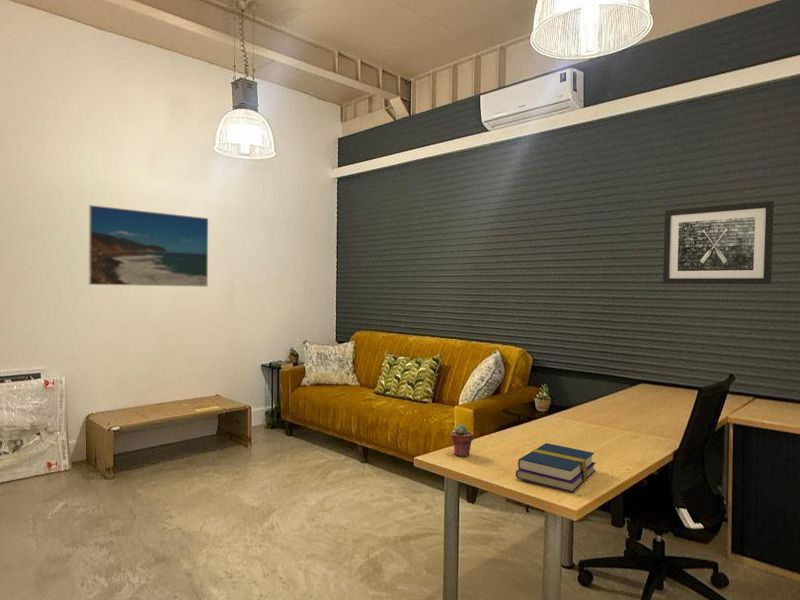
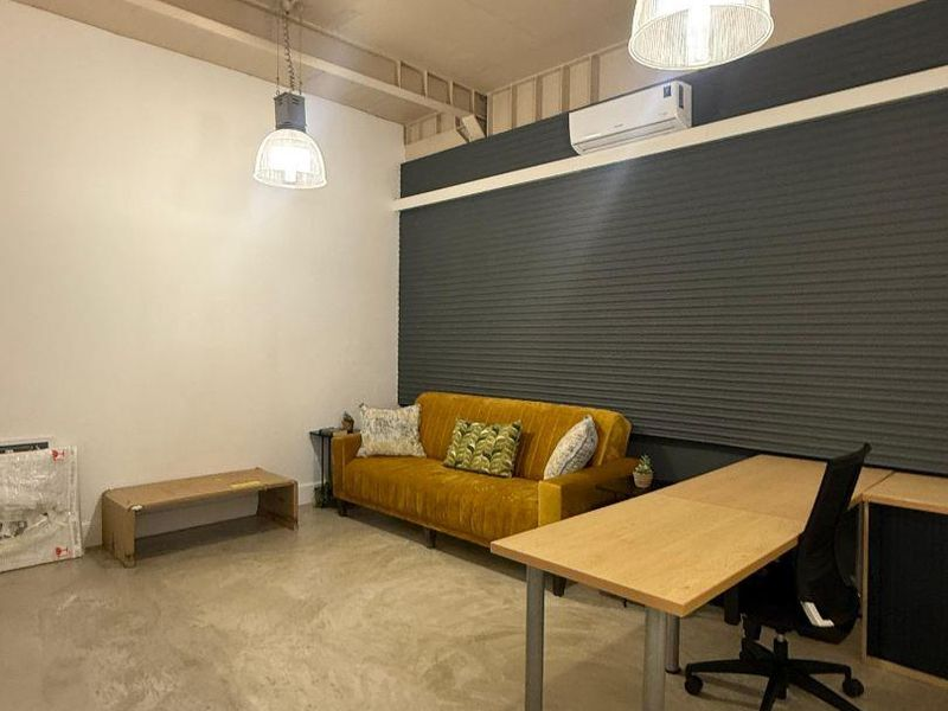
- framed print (152, 249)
- wall art (715, 245)
- book (556, 464)
- potted succulent (461, 439)
